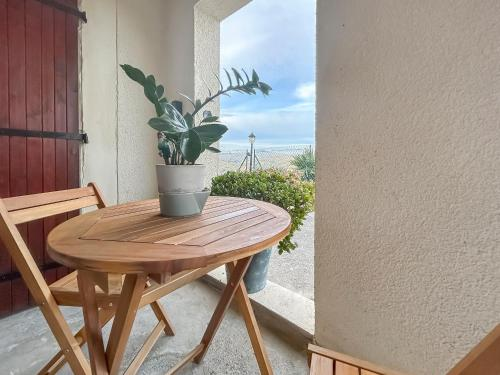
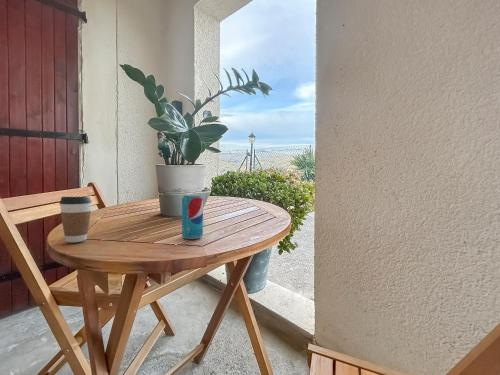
+ coffee cup (76, 218)
+ beverage can (192, 216)
